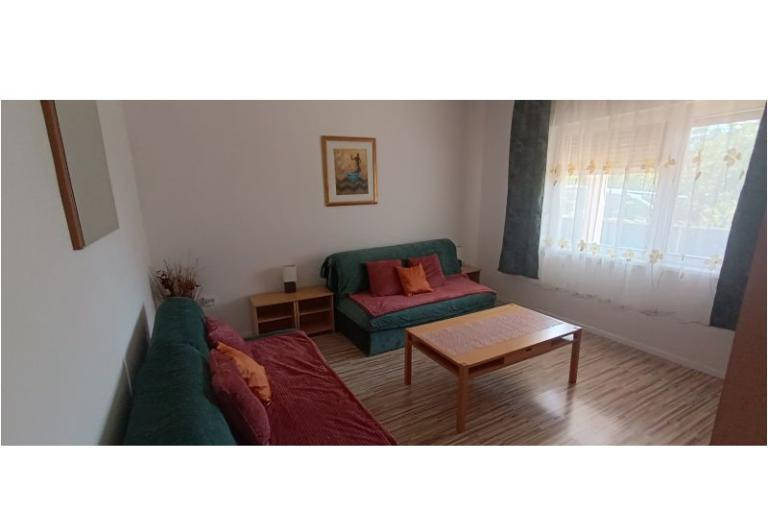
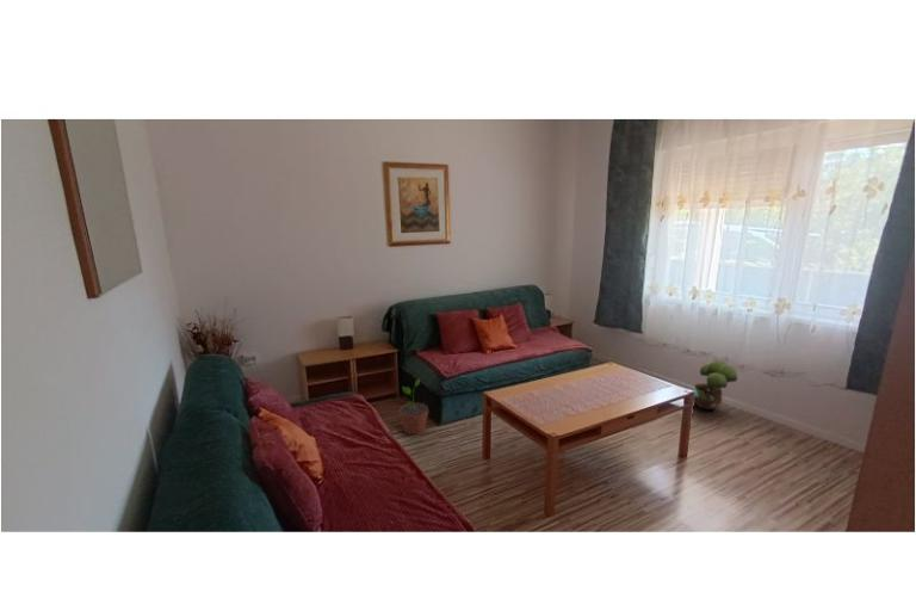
+ decorative tree (711, 385)
+ potted plant (413, 406)
